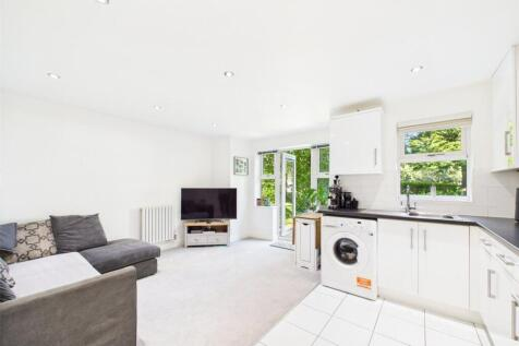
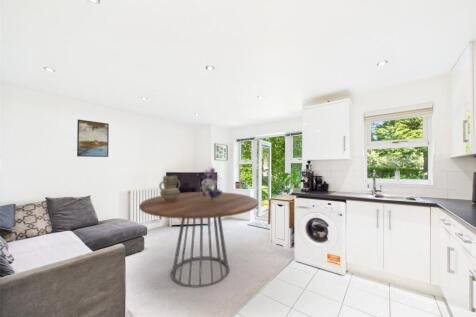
+ bouquet (213, 179)
+ ceramic jug (170, 188)
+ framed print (93, 139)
+ dining table (201, 234)
